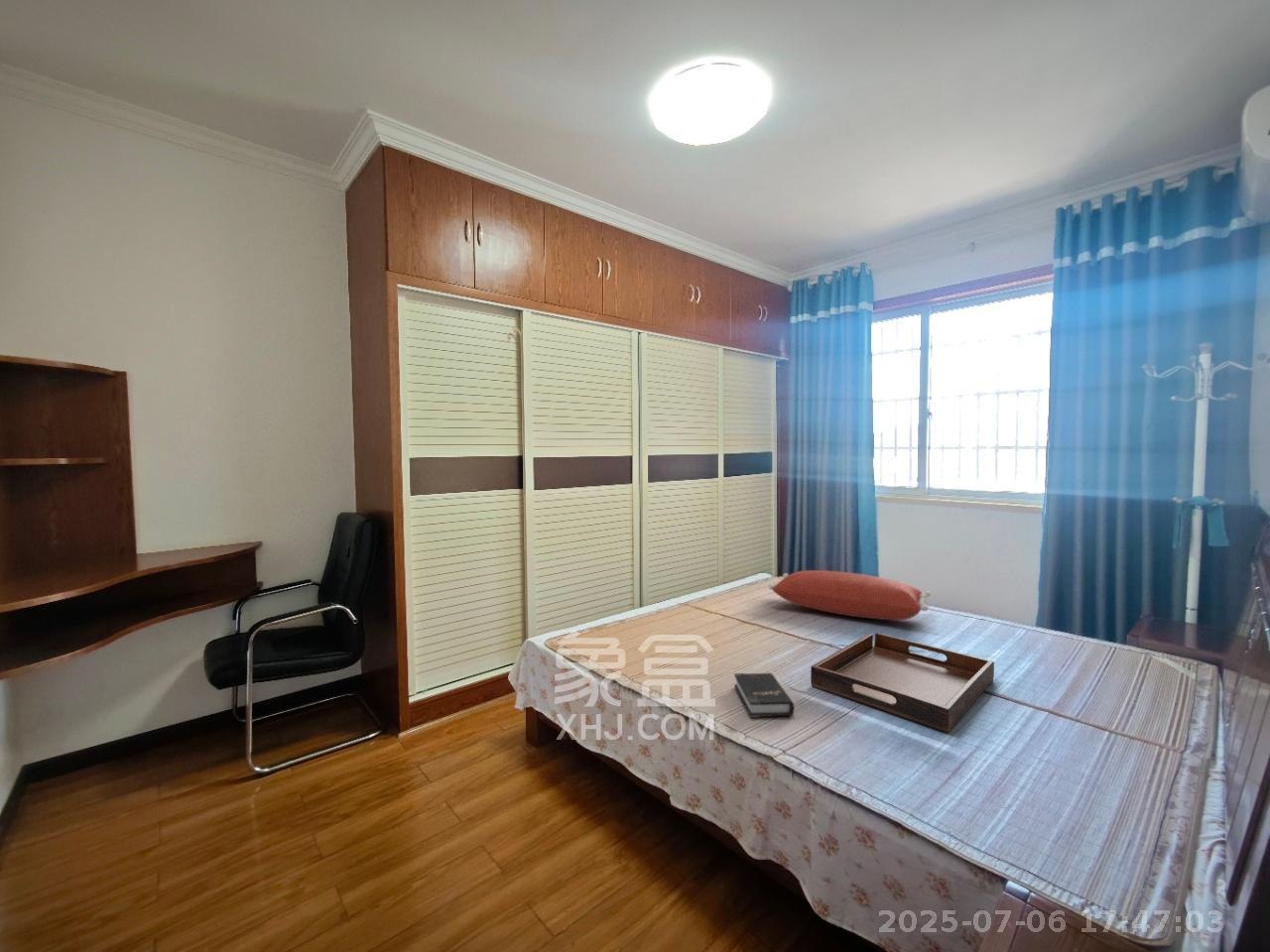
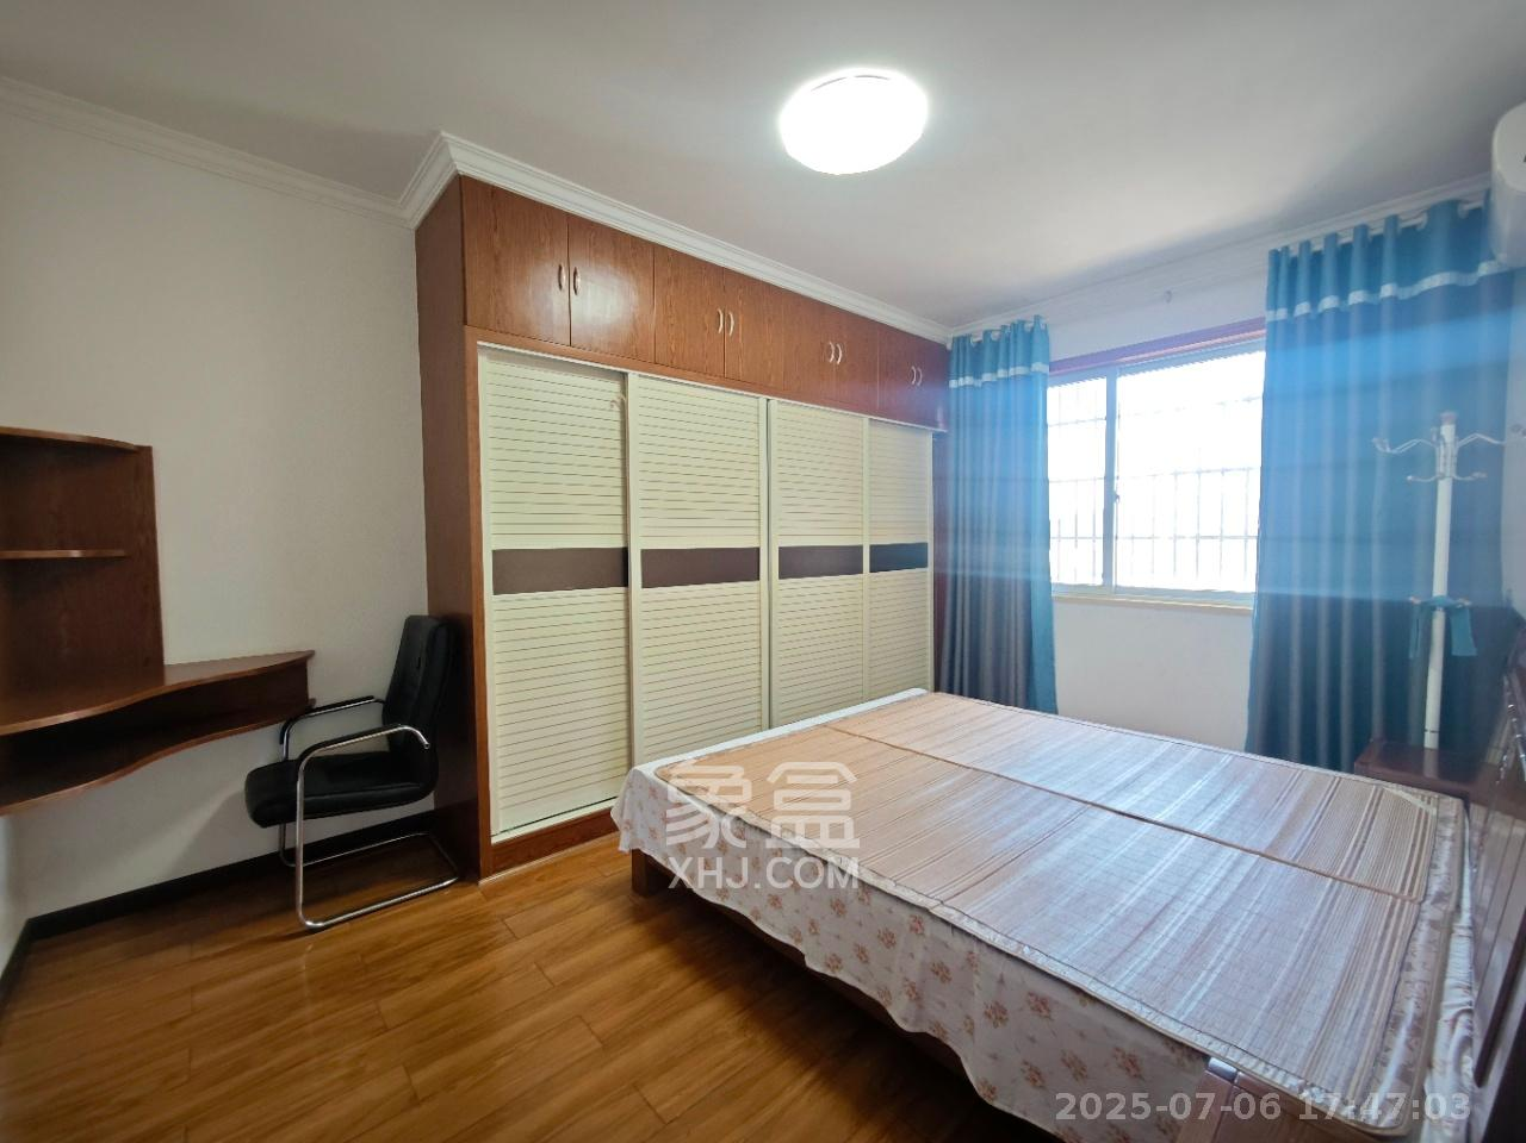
- serving tray (903, 672)
- hardback book (762, 693)
- pillow (846, 592)
